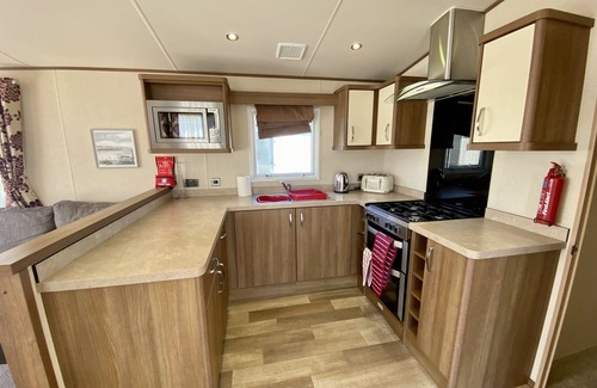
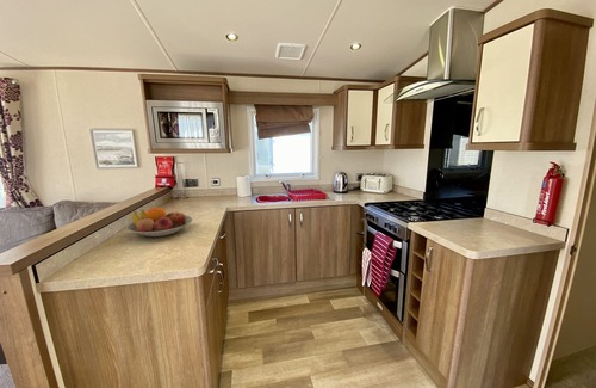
+ fruit bowl (161, 220)
